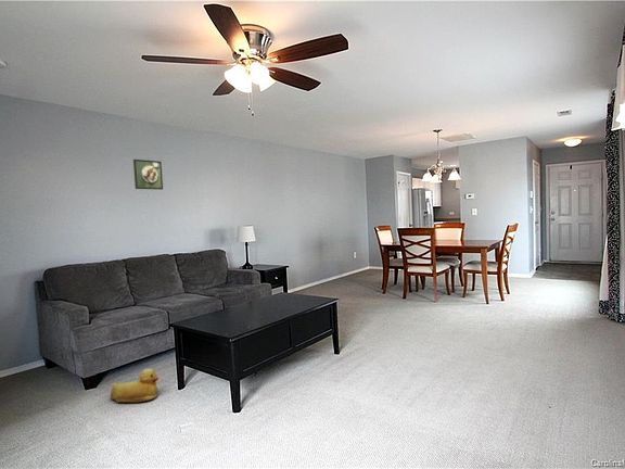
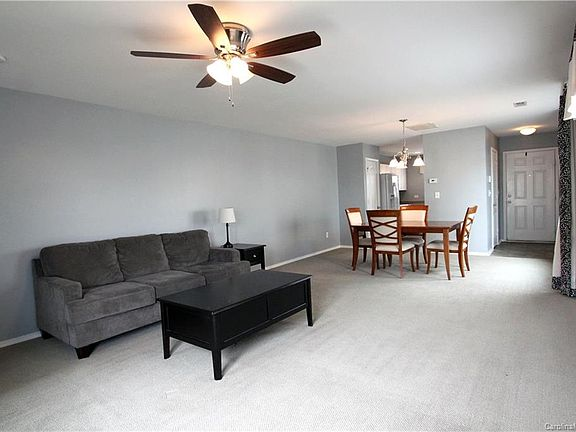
- rubber duck (133, 384)
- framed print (148, 175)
